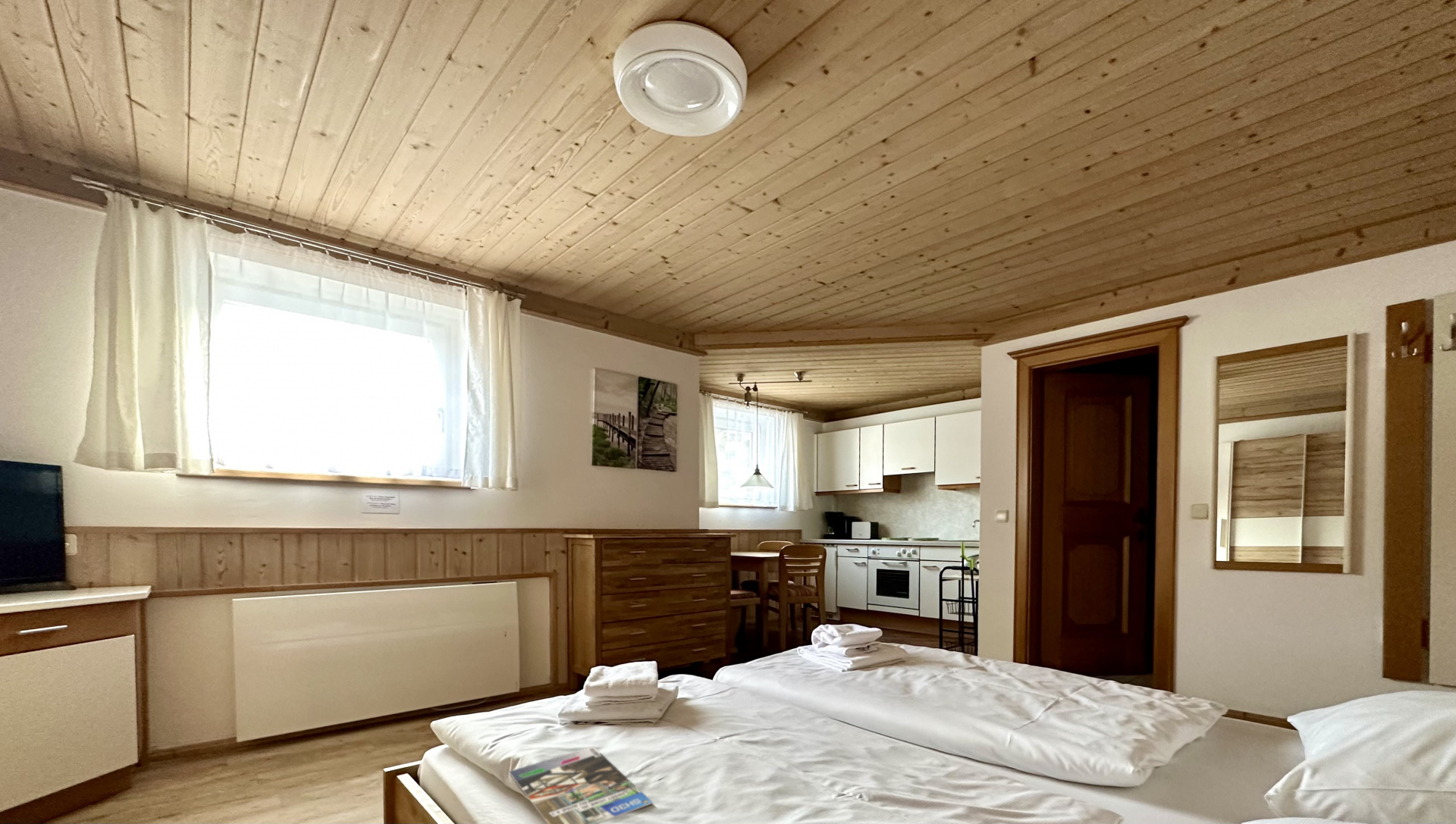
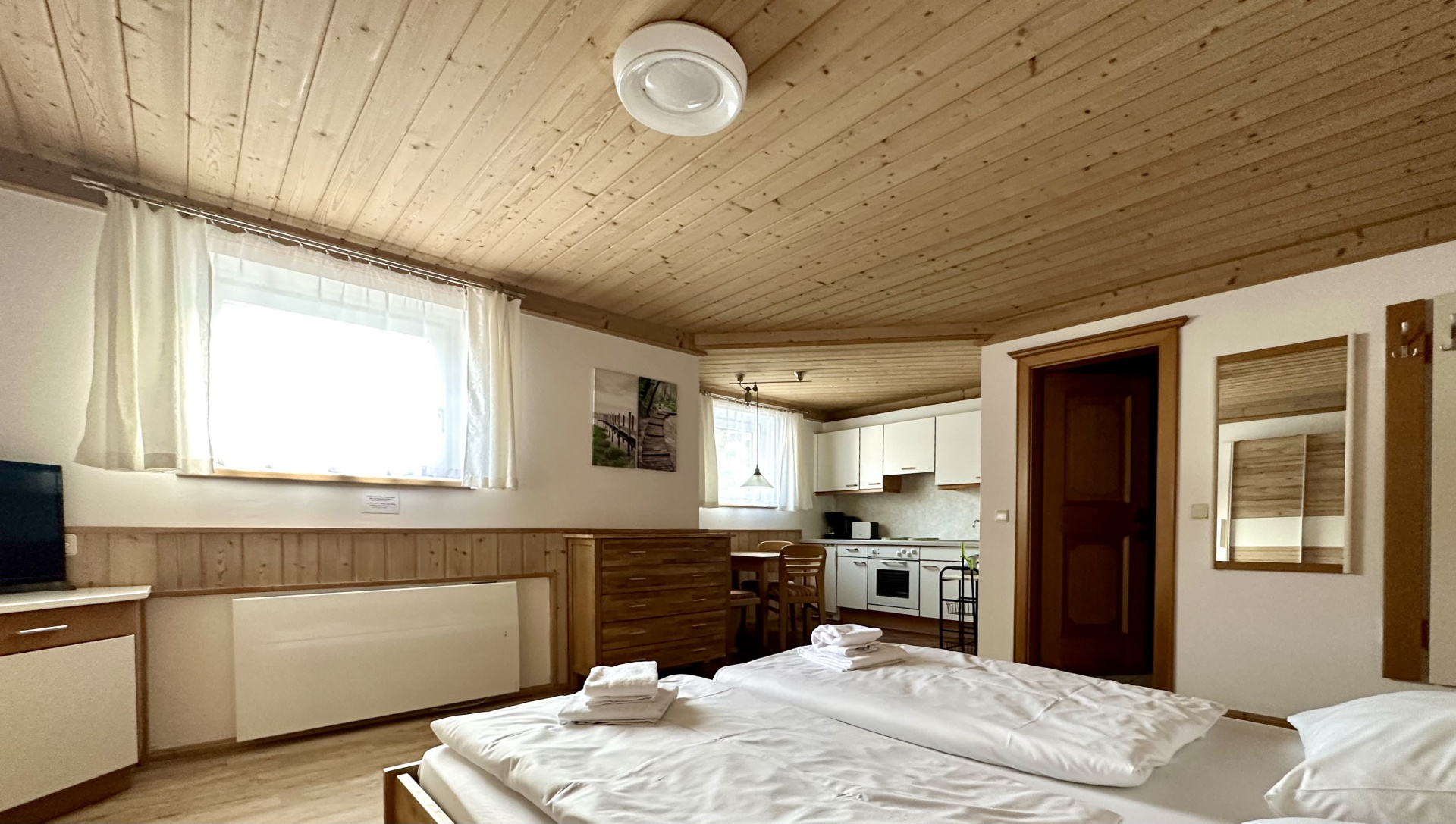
- magazine (578, 786)
